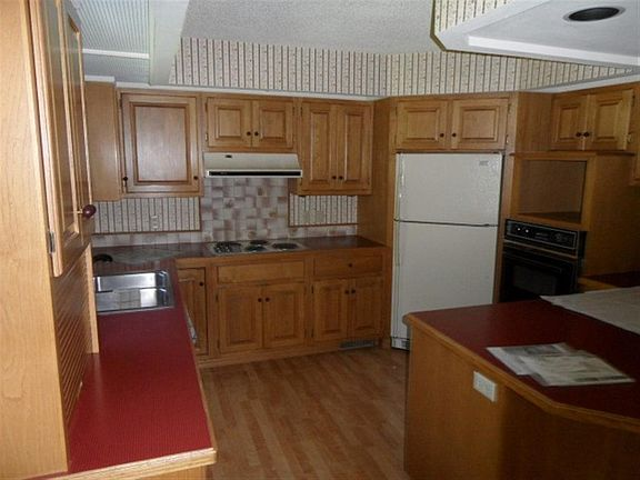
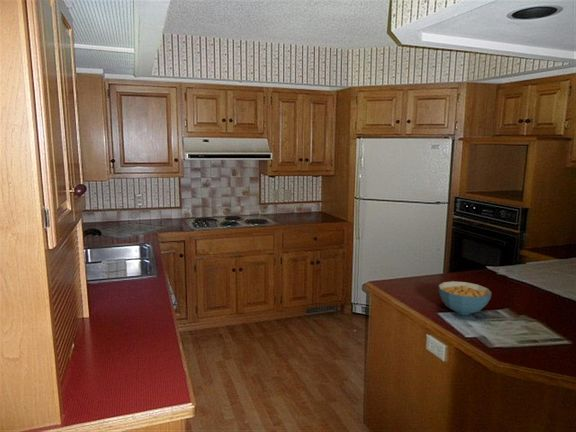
+ cereal bowl (463, 300)
